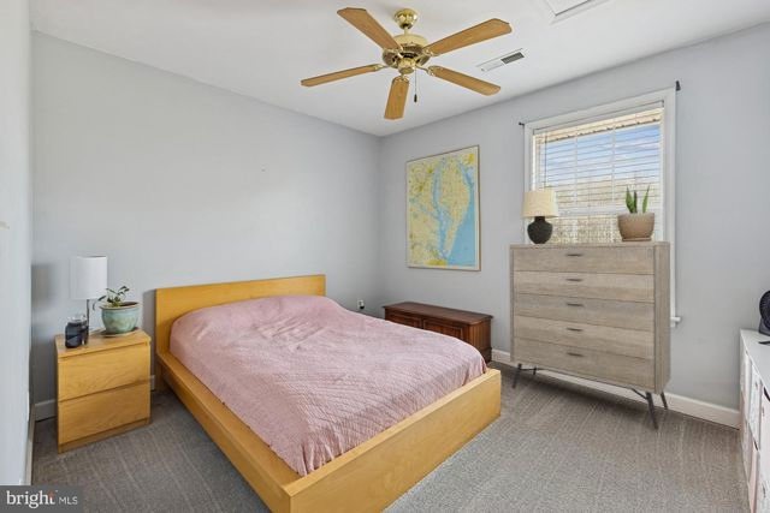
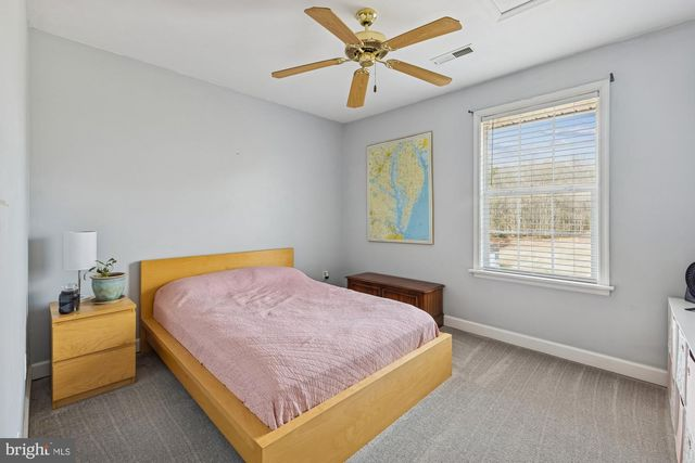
- potted plant (635, 213)
- table lamp (539, 217)
- dresser (584, 321)
